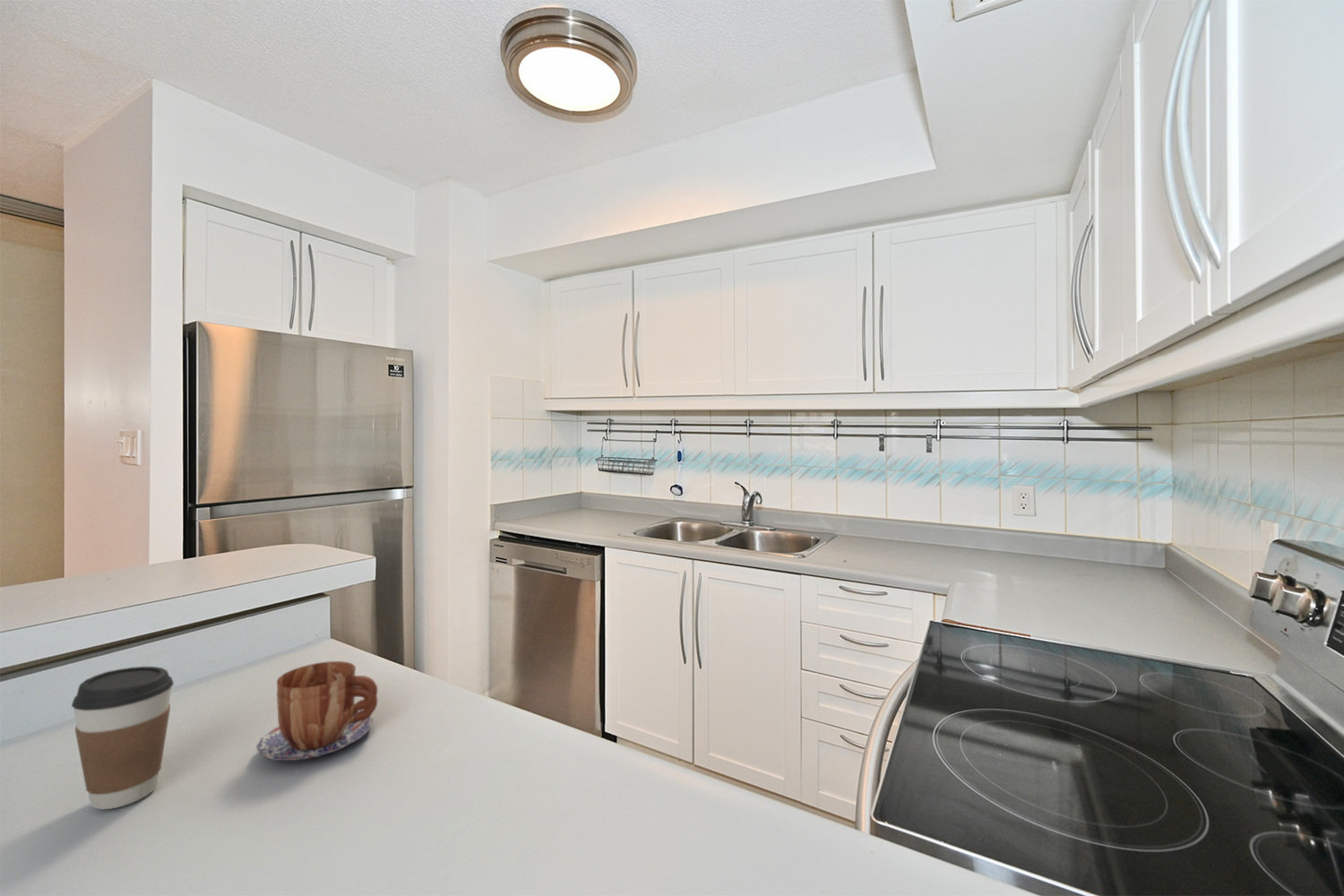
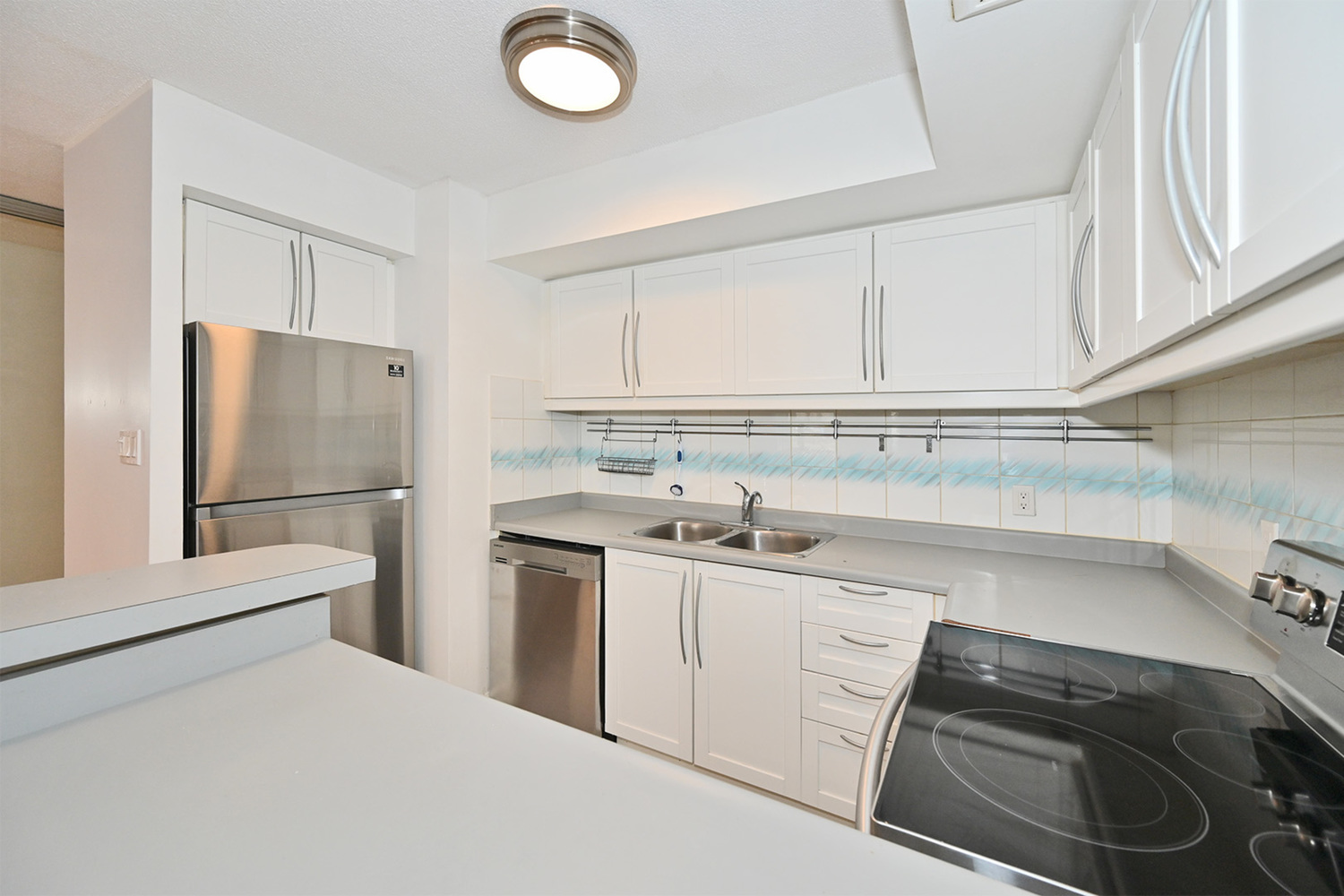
- coffee cup (125, 736)
- mug (320, 707)
